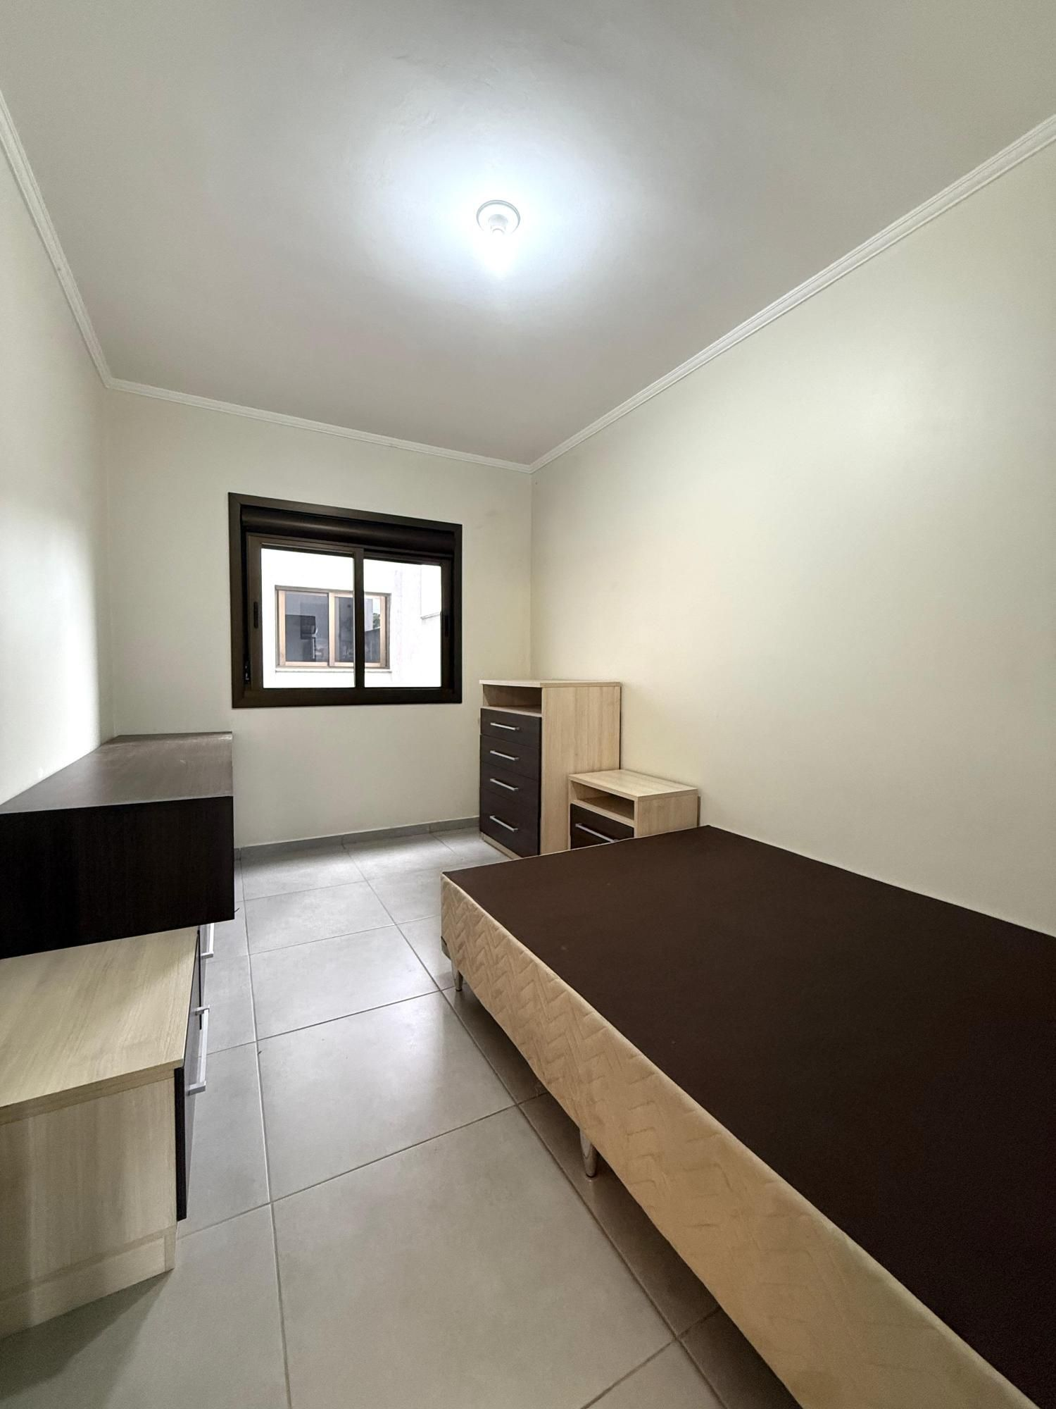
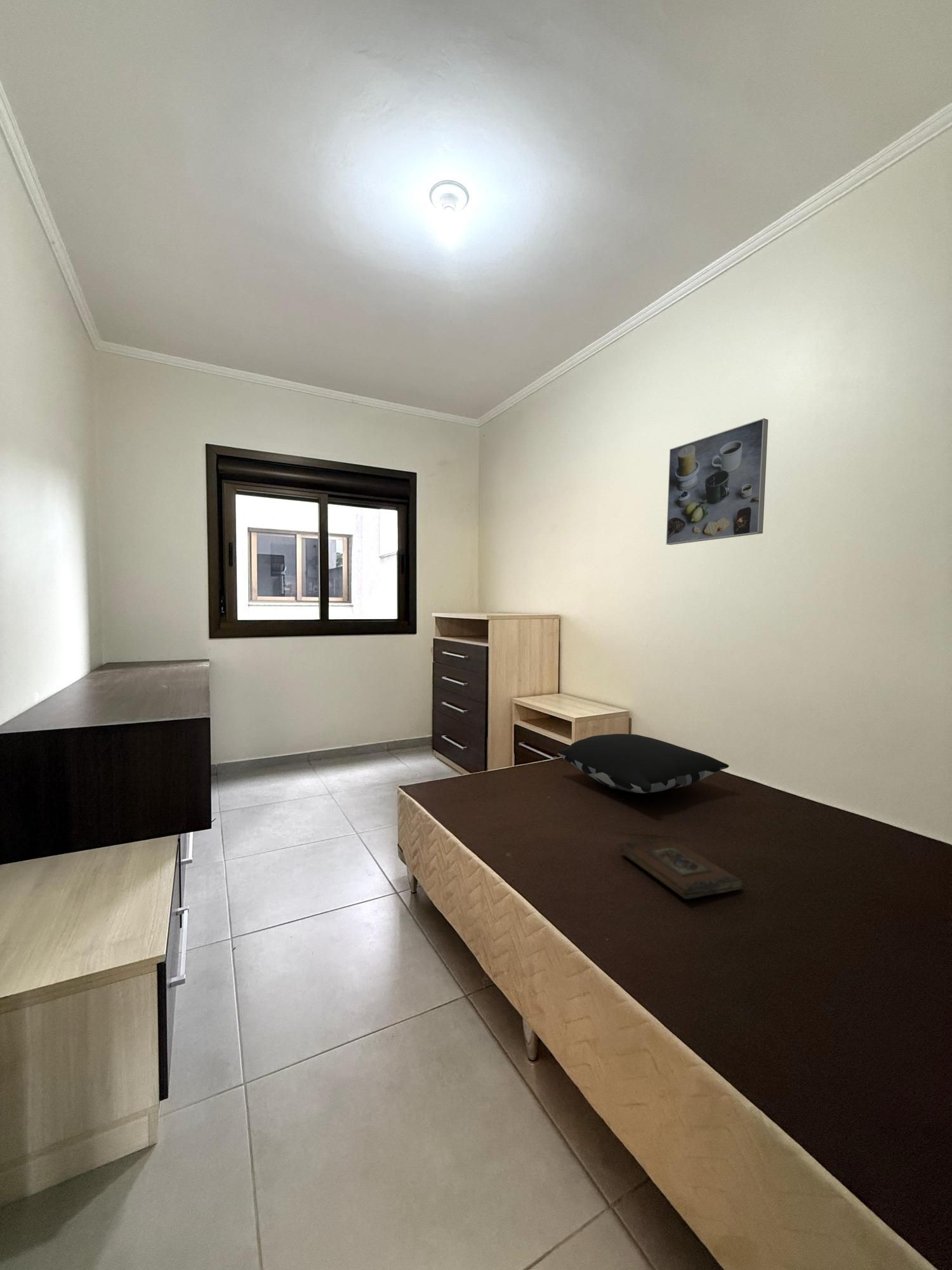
+ book (677, 865)
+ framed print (712, 488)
+ pillow (640, 761)
